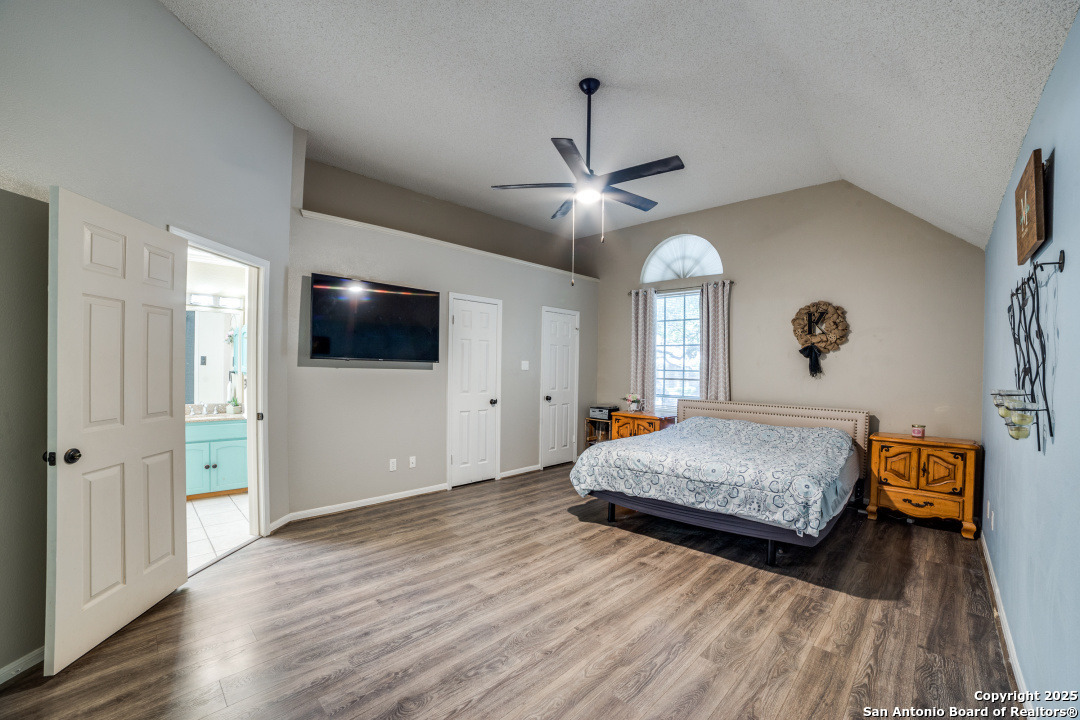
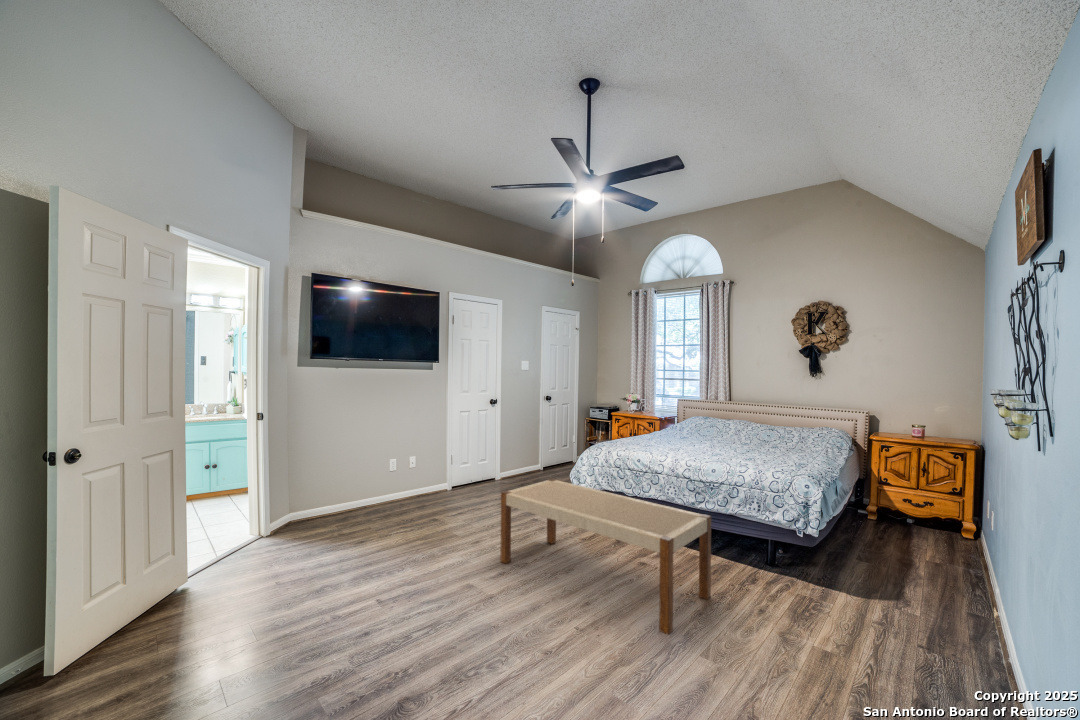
+ bench (600, 534)
